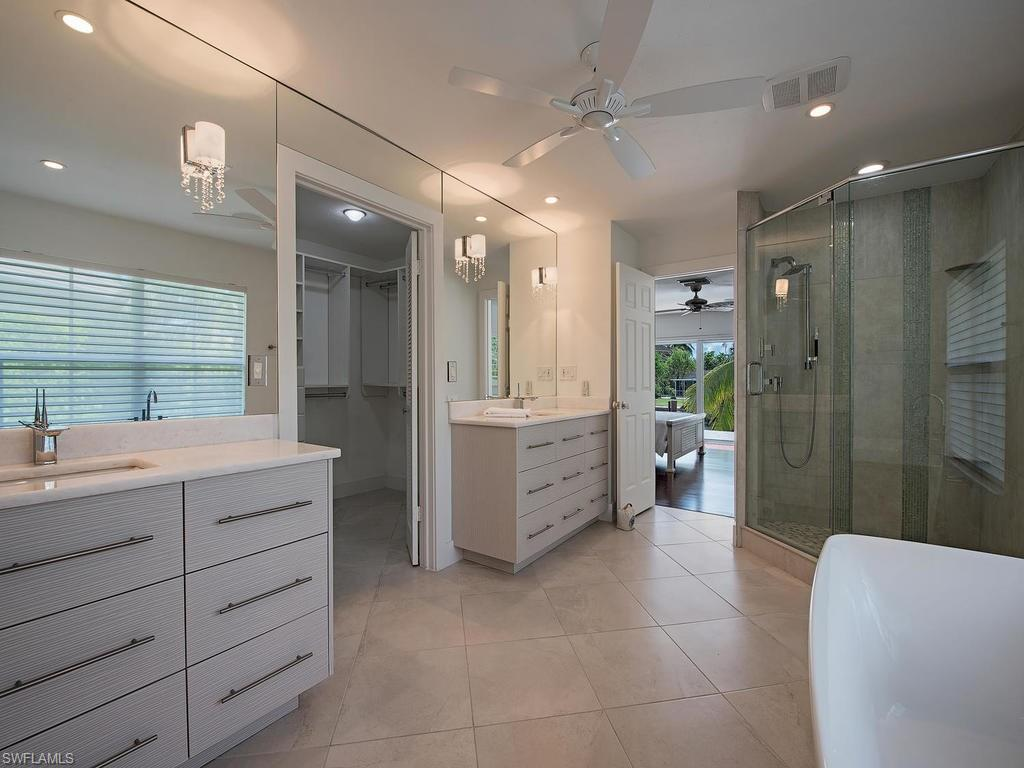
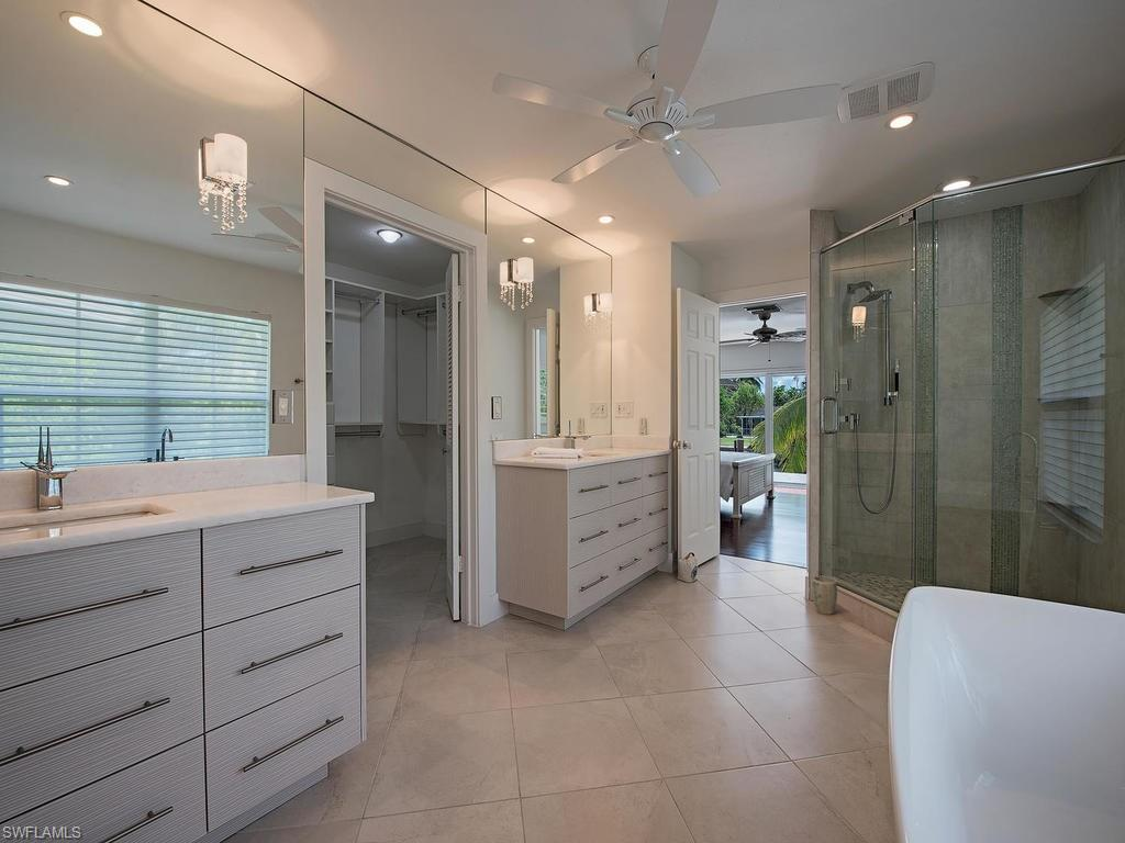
+ plant pot (824, 595)
